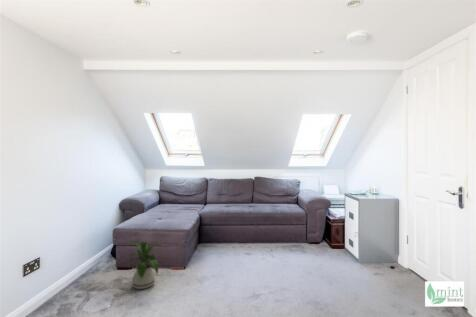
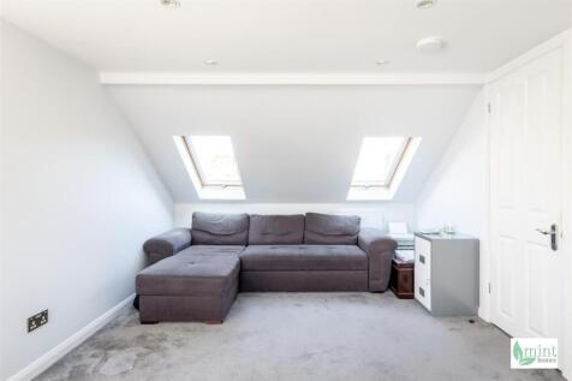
- house plant (146, 258)
